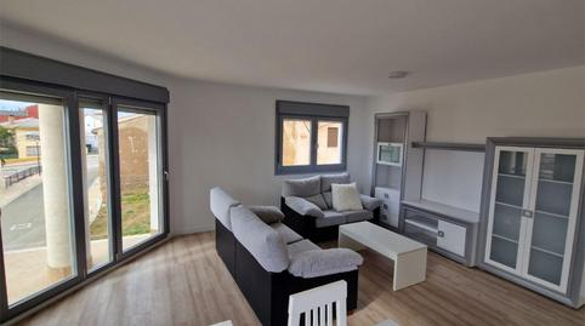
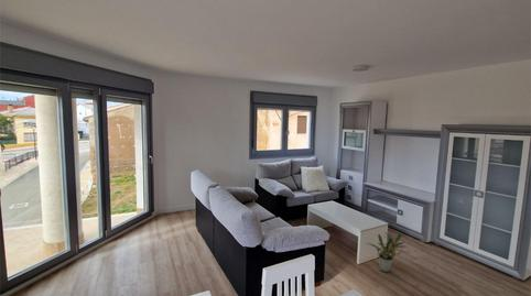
+ potted plant (389, 252)
